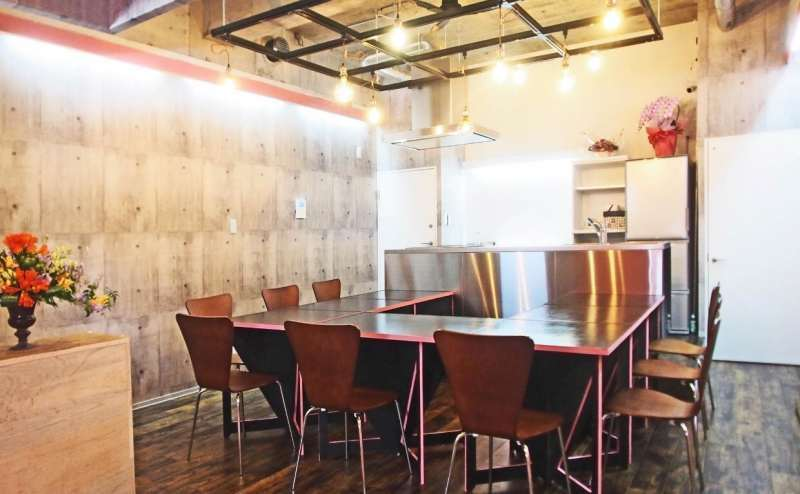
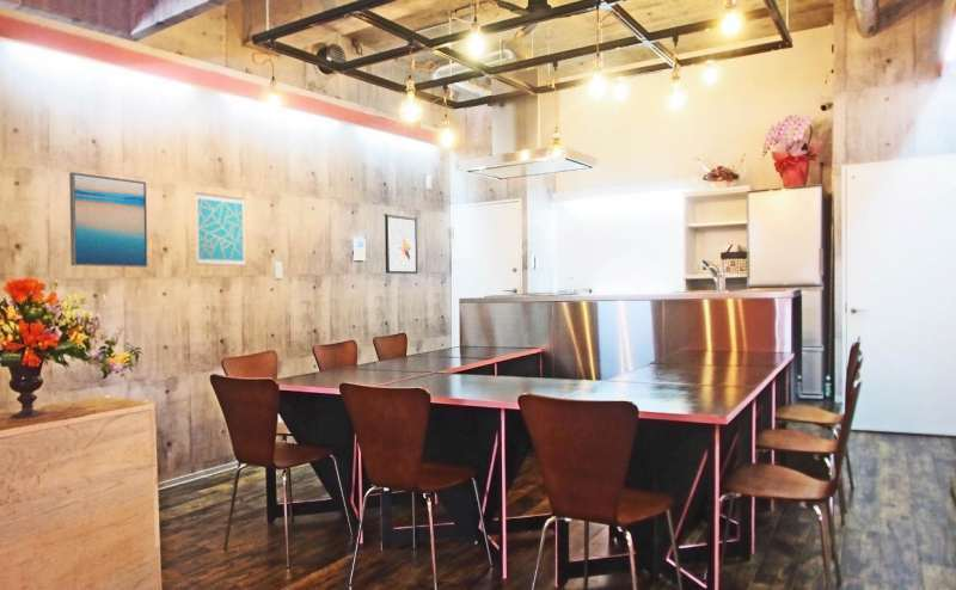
+ wall art (402, 245)
+ wall art (221, 231)
+ wall art (110, 221)
